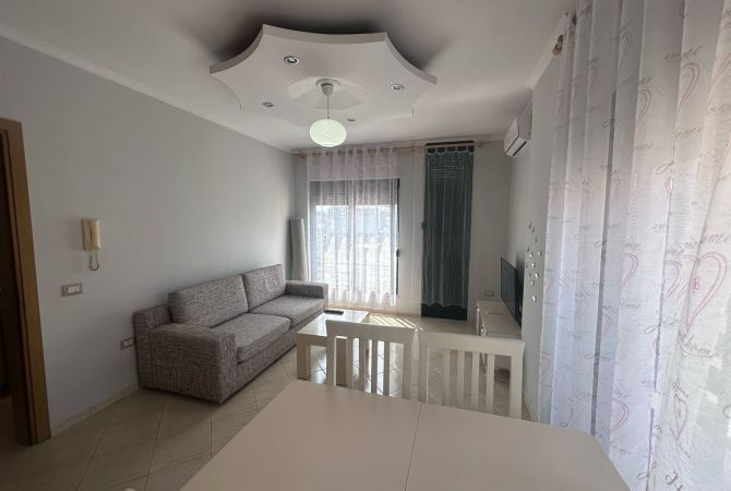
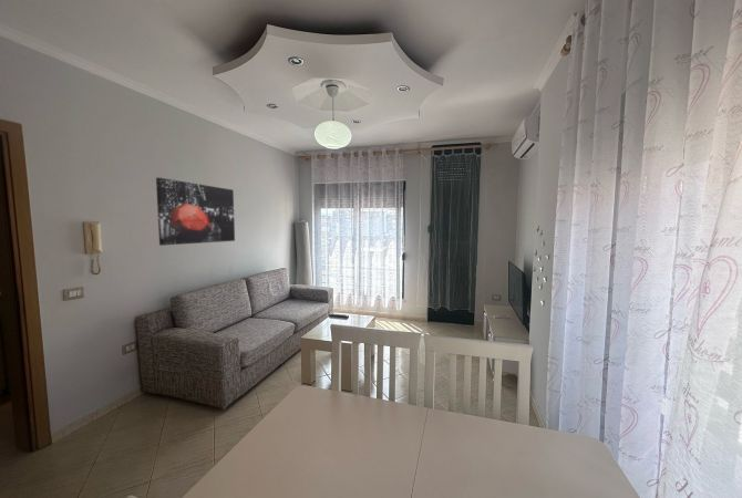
+ wall art (200, 214)
